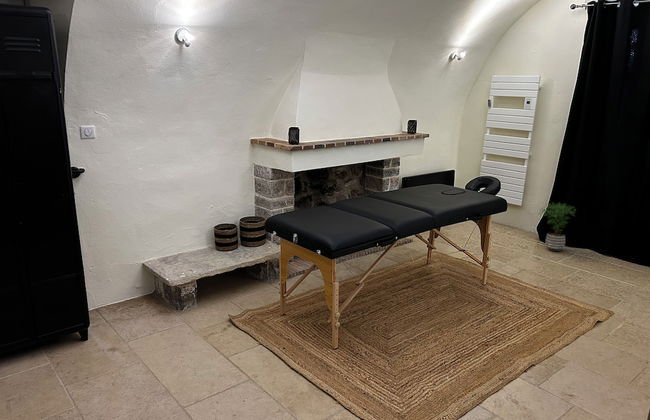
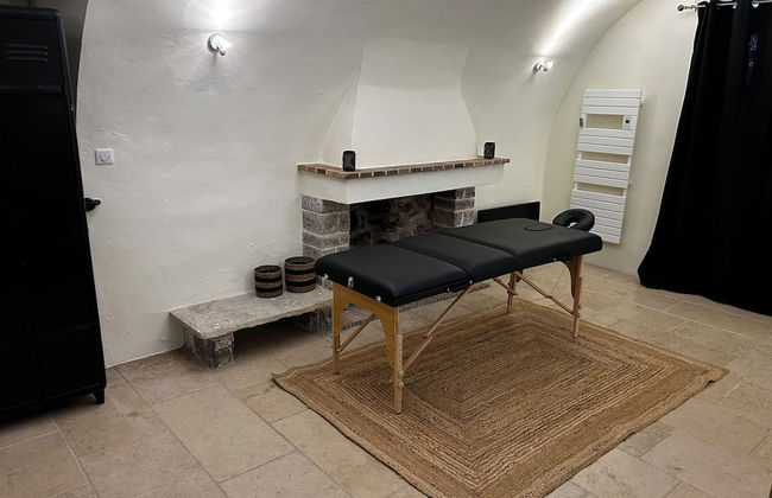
- potted plant (555, 226)
